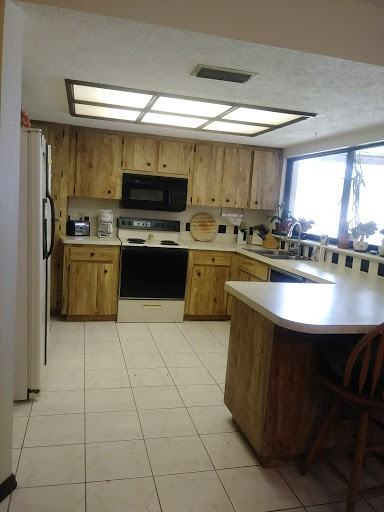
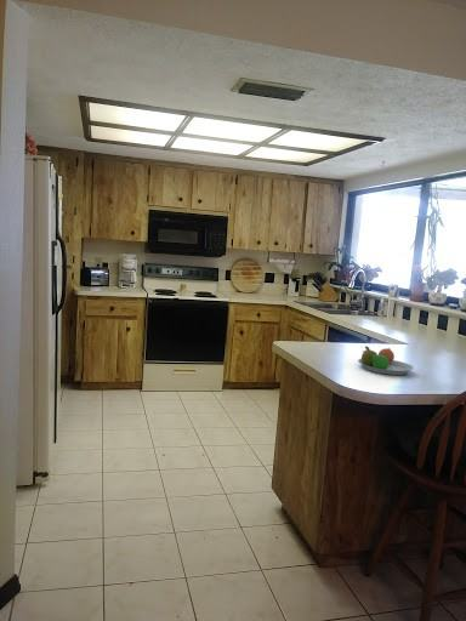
+ fruit bowl (383, 358)
